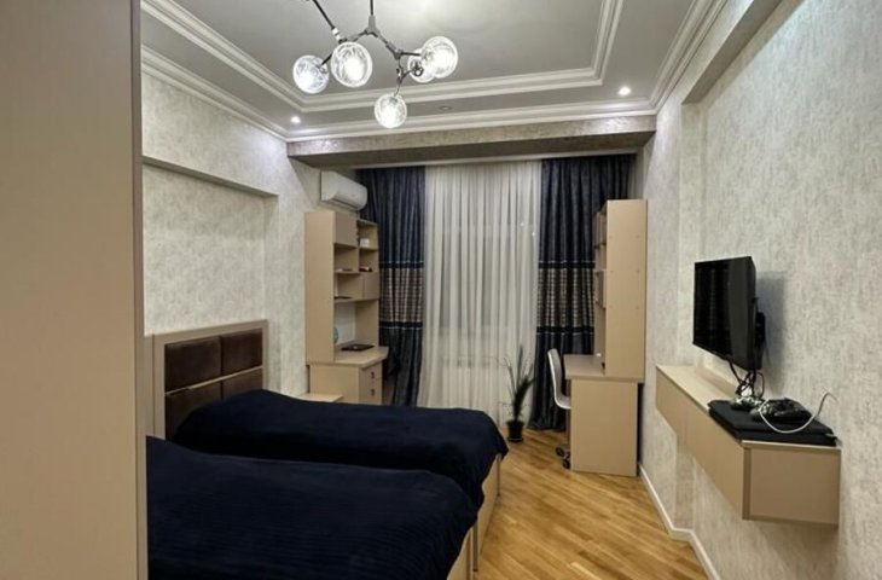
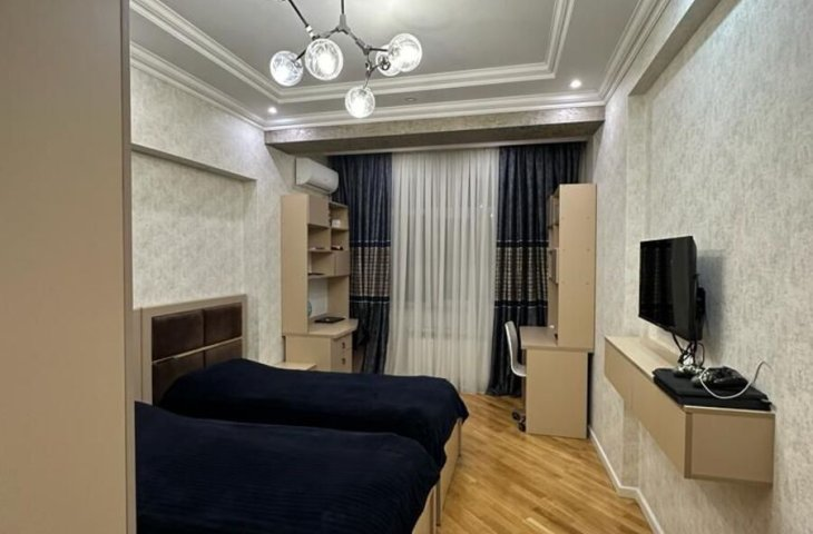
- house plant (513, 392)
